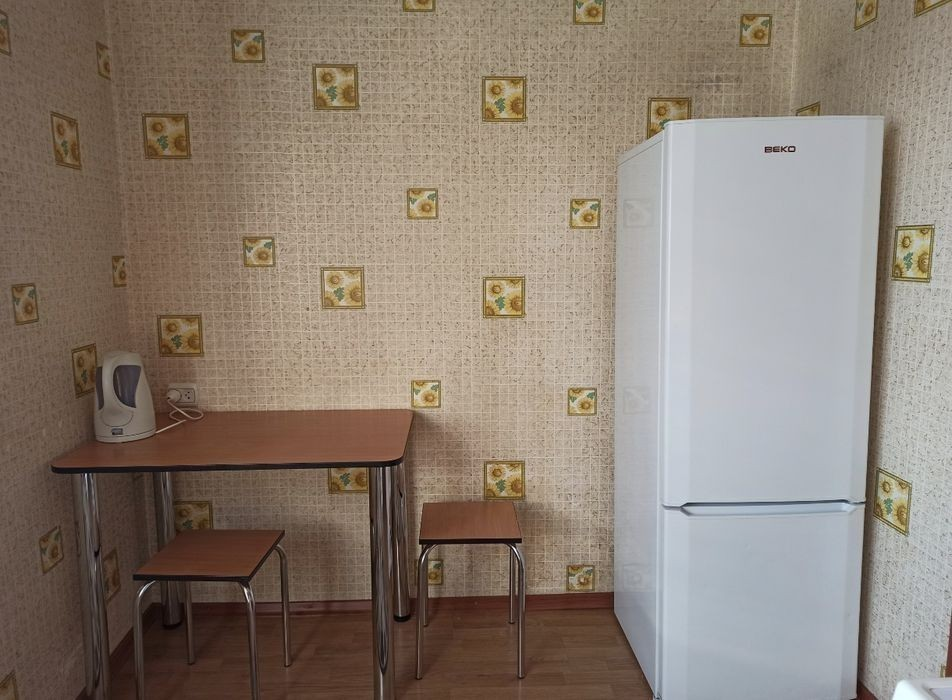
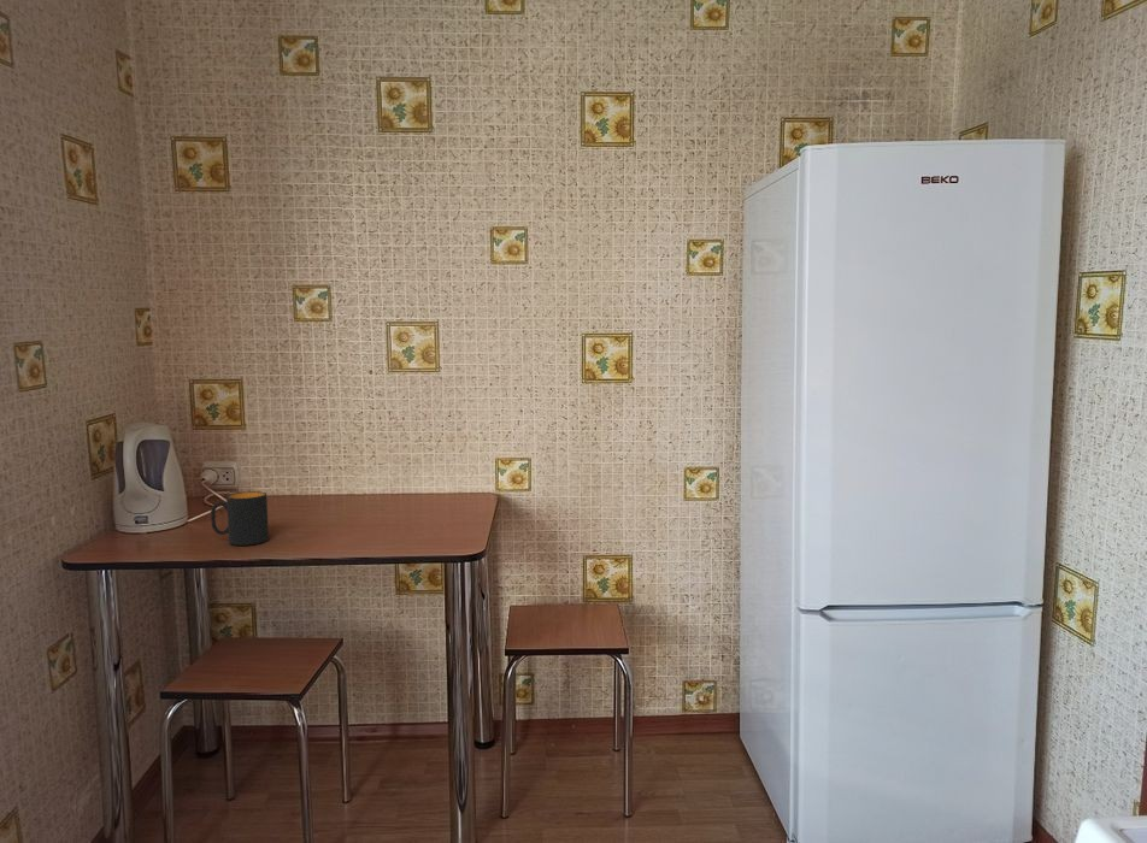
+ mug (239, 518)
